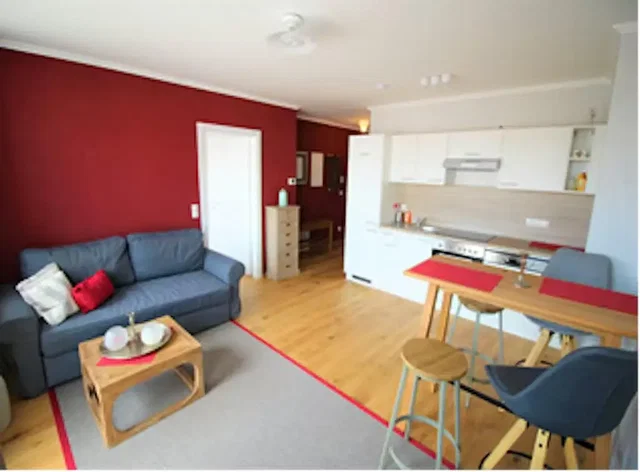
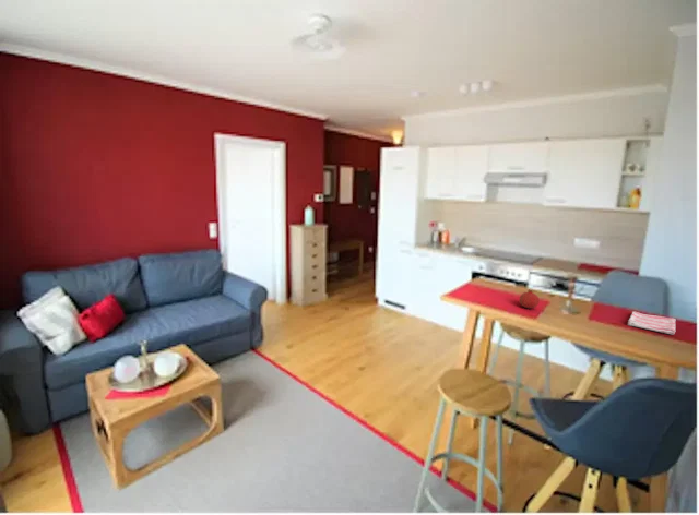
+ dish towel (652, 321)
+ fruit (529, 298)
